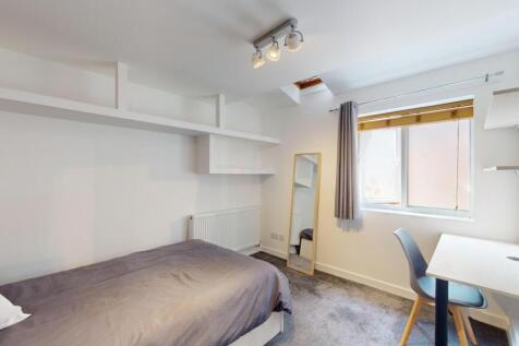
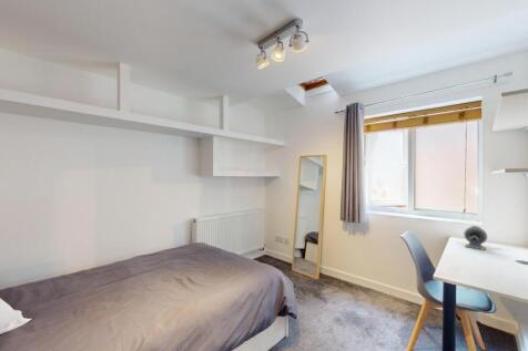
+ alarm clock (475, 236)
